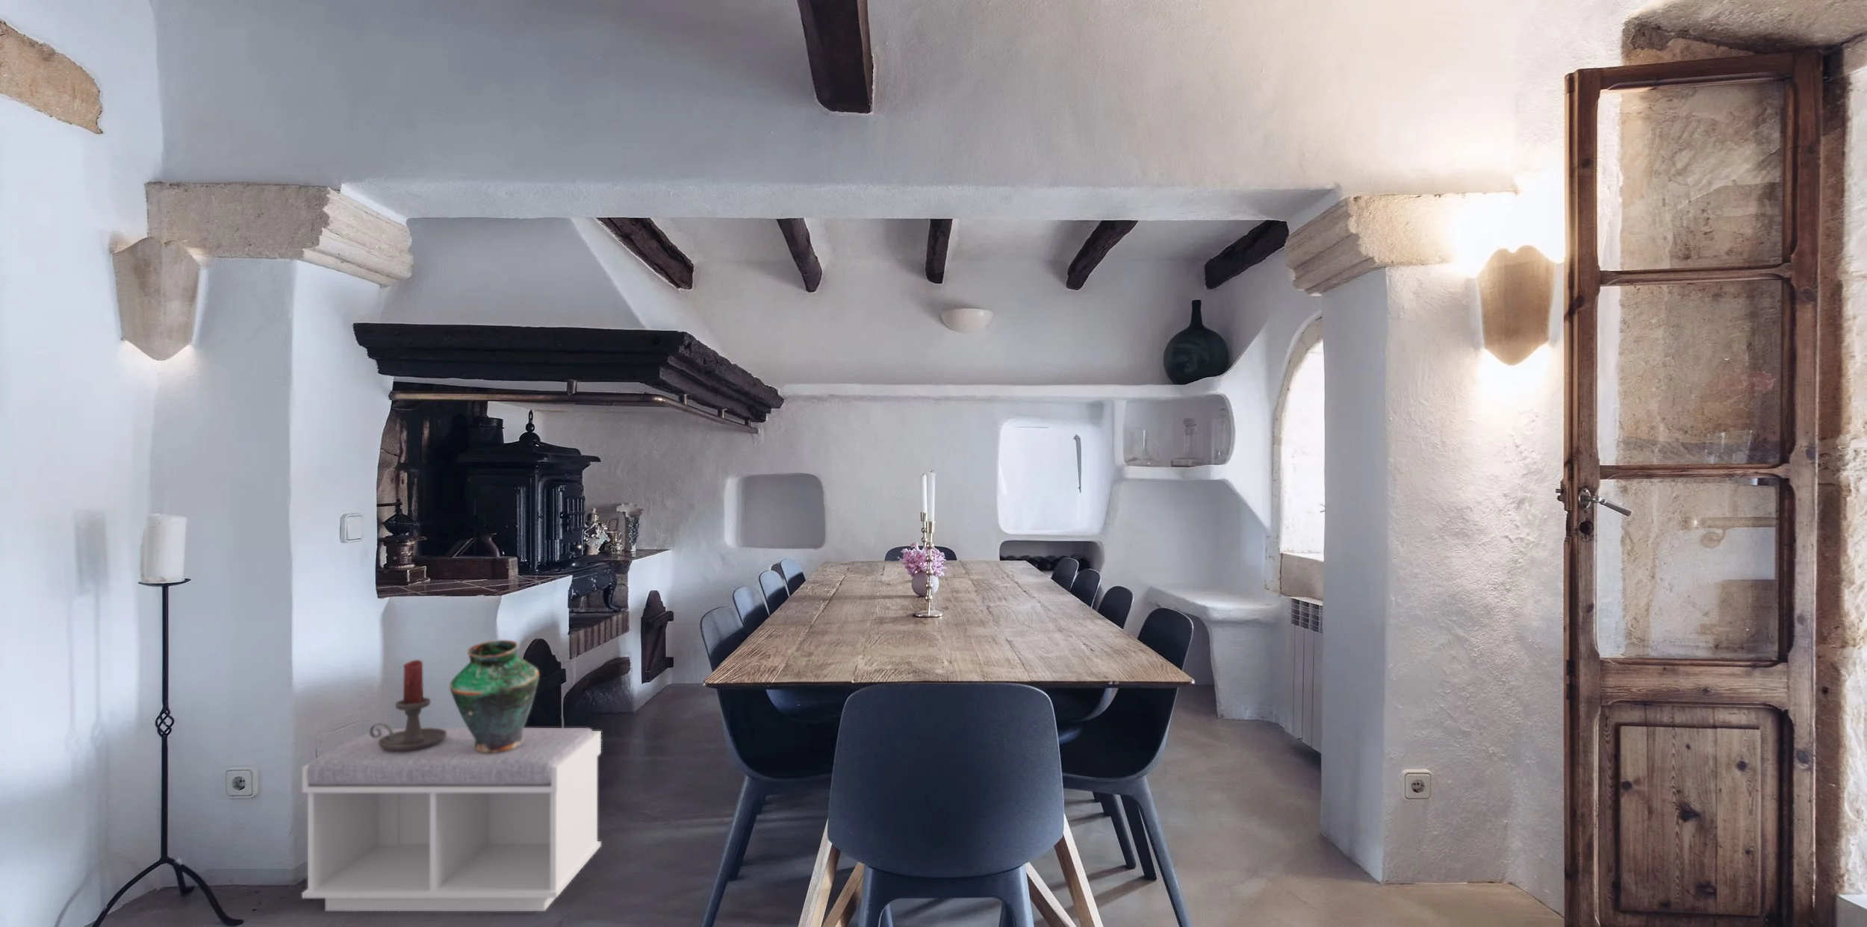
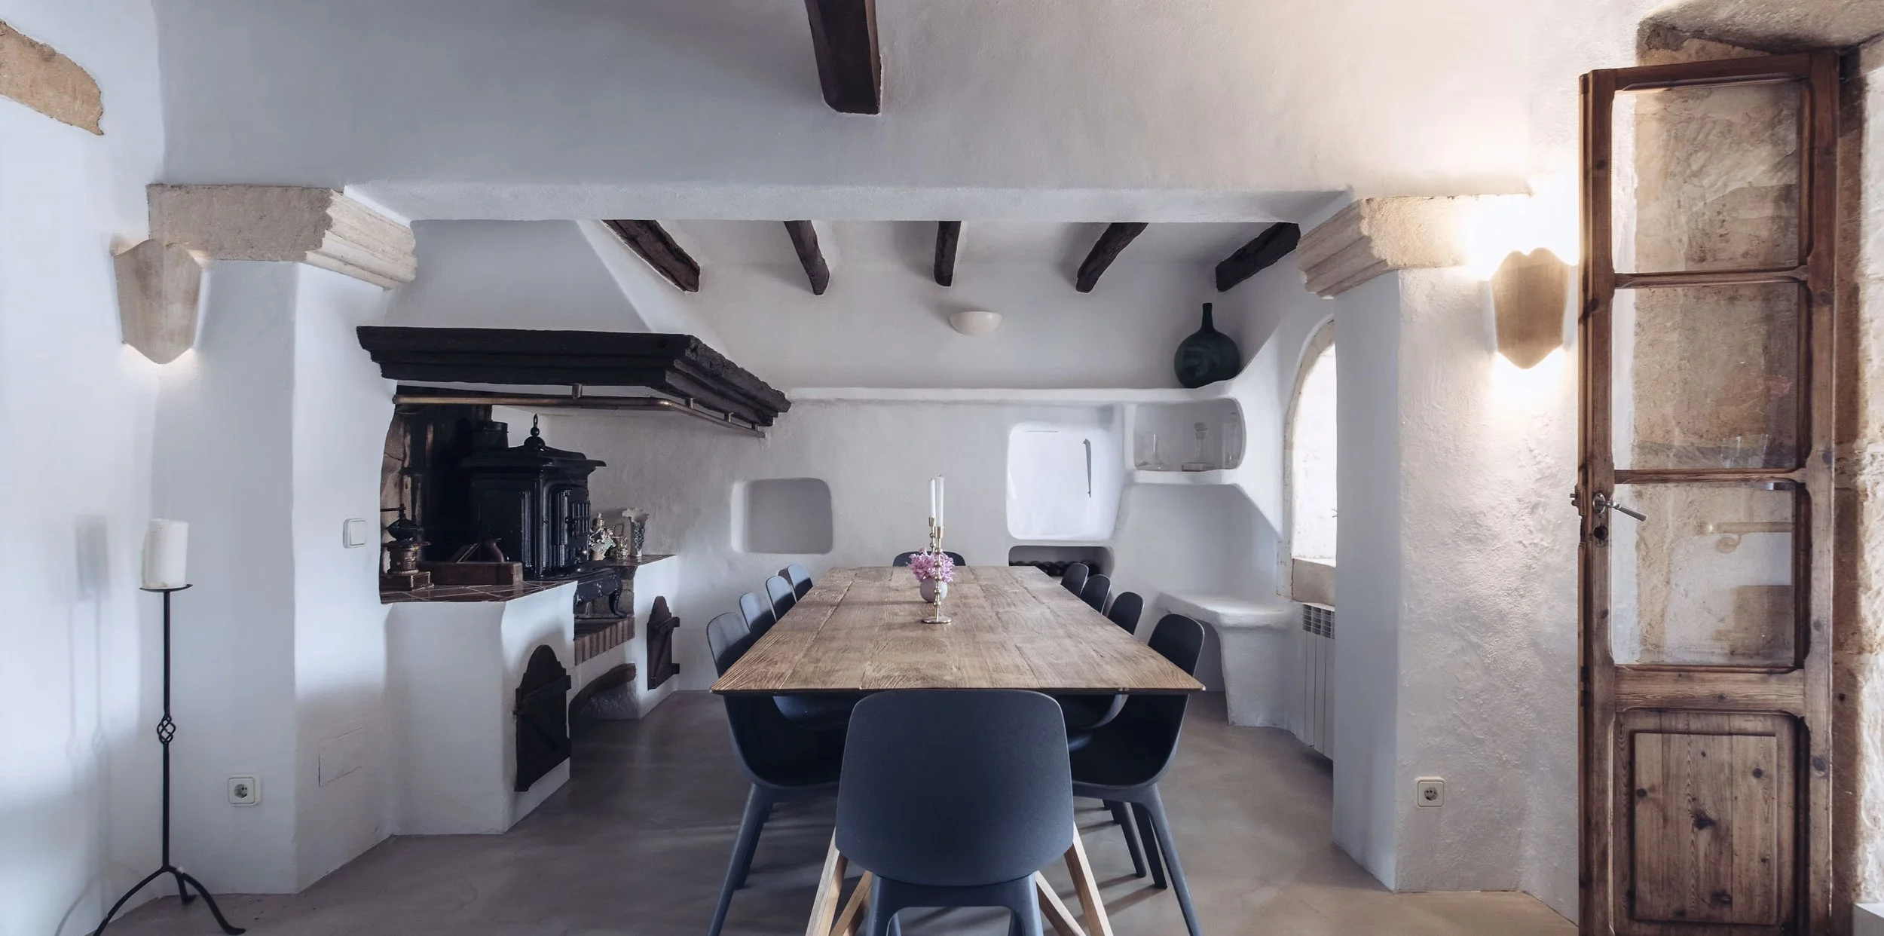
- bench (460, 814)
- vase (504, 694)
- candle holder (405, 702)
